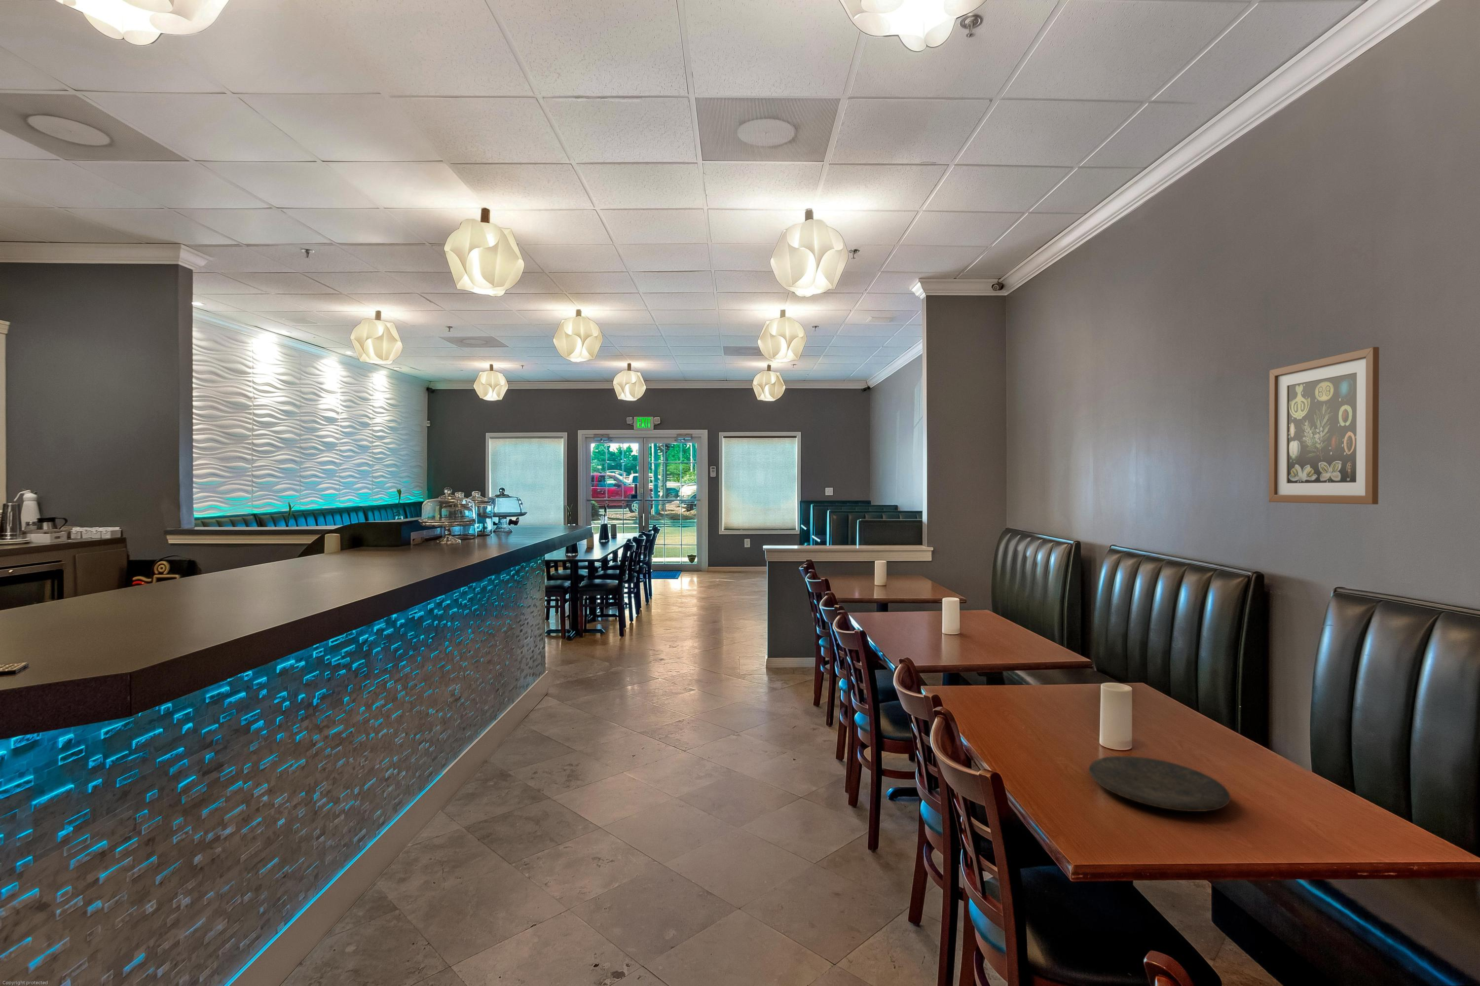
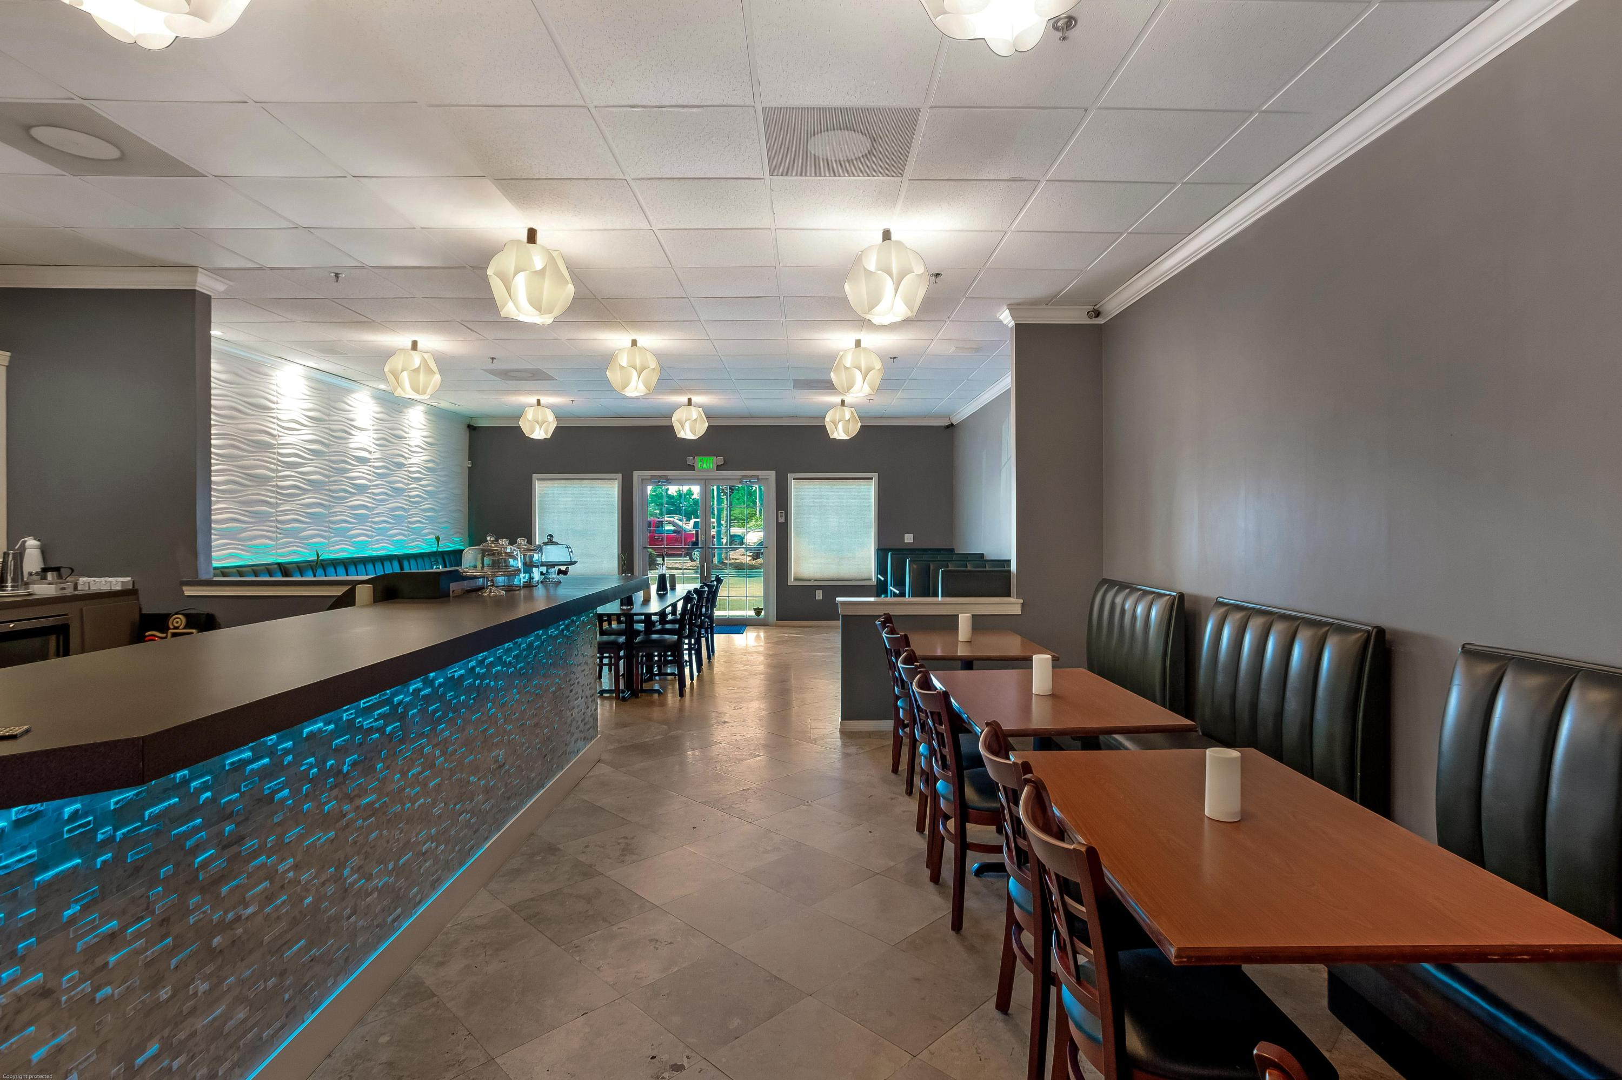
- wall art (1318, 431)
- plate (1155, 786)
